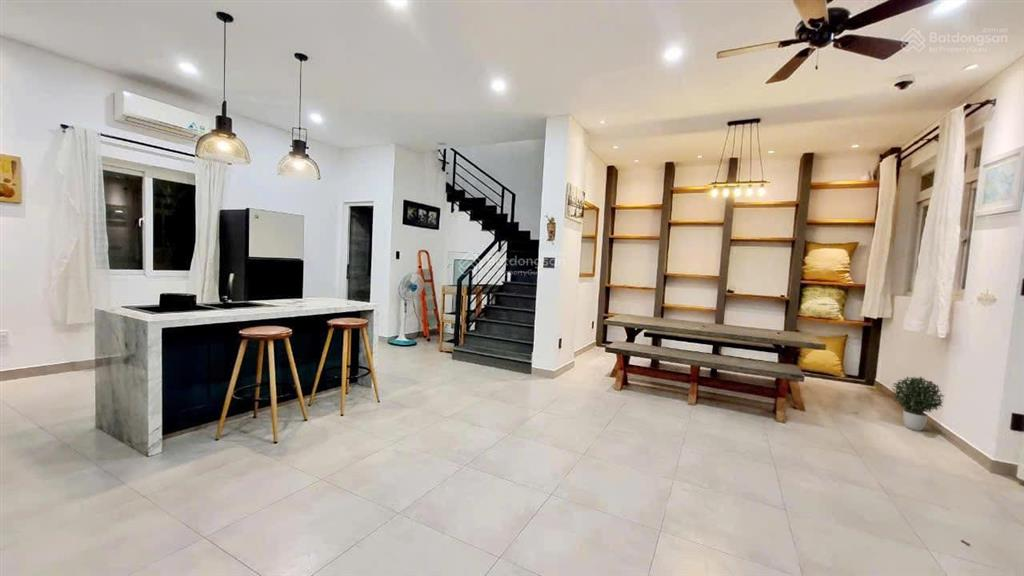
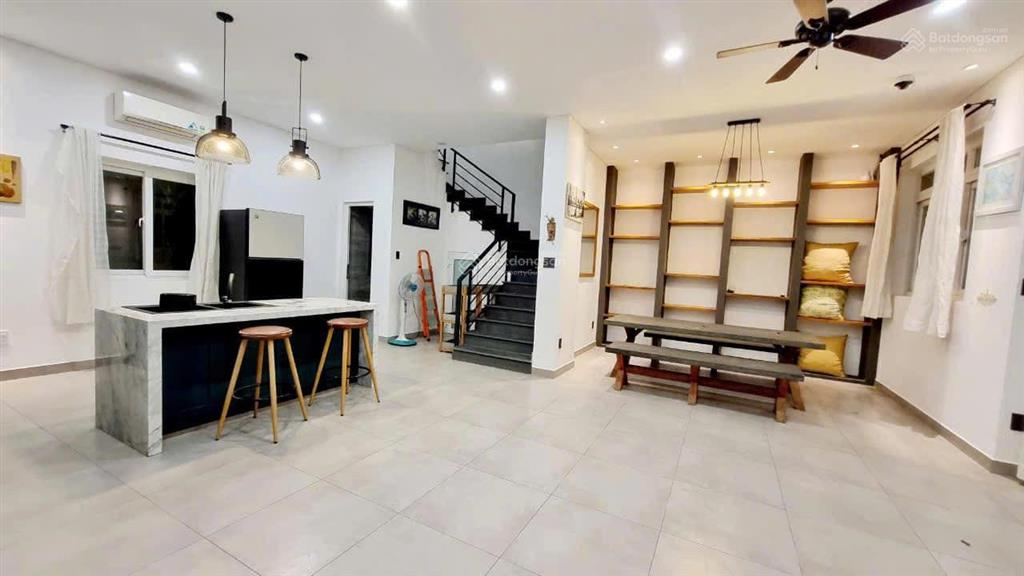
- potted plant (916, 402)
